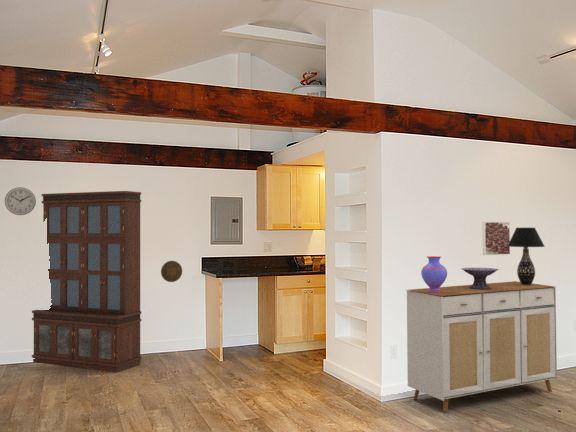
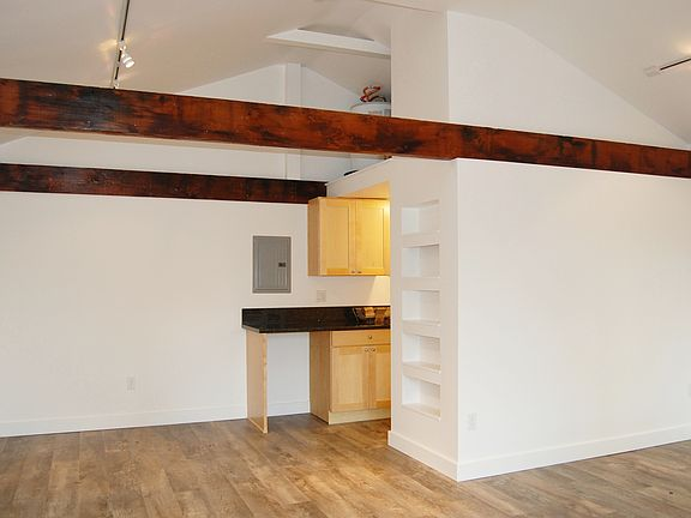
- sideboard (483, 341)
- decorative plate (171, 271)
- bookcase (86, 277)
- vase (434, 273)
- wall clock (20, 201)
- decorative bowl (479, 278)
- table lamp (525, 256)
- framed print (496, 238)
